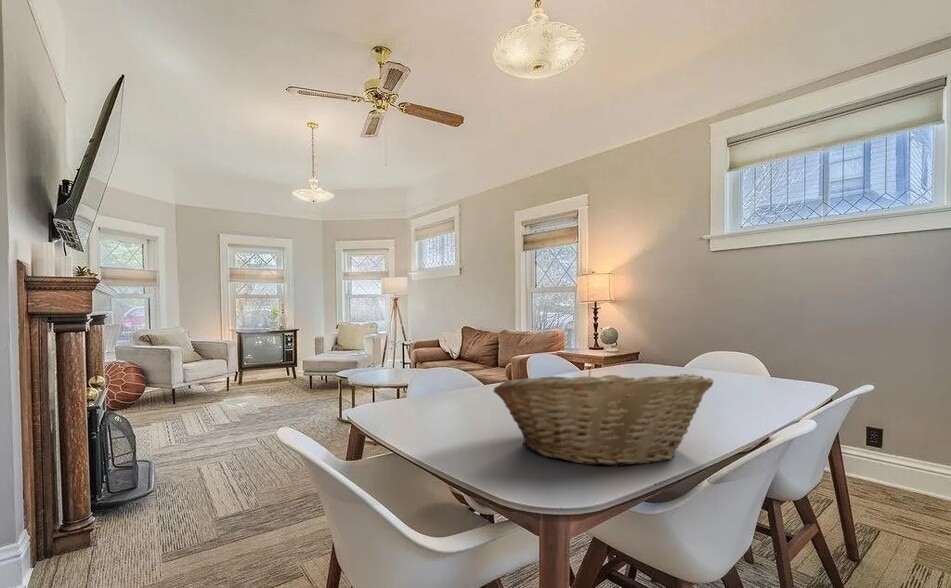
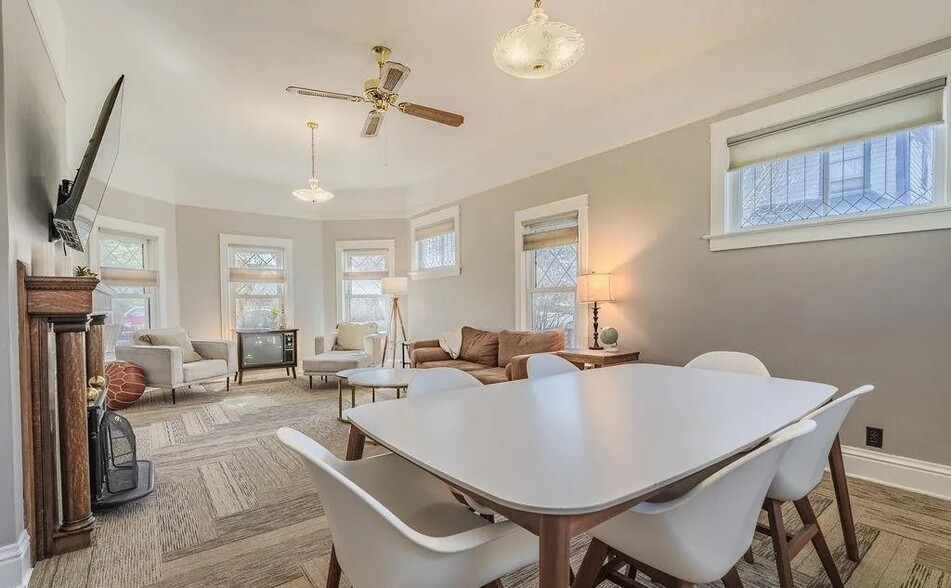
- fruit basket (598, 404)
